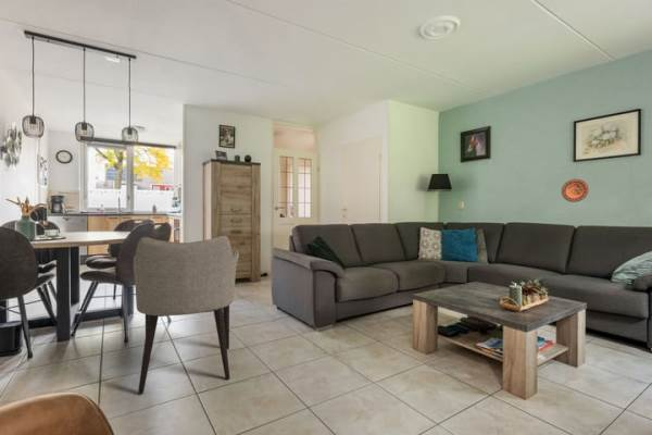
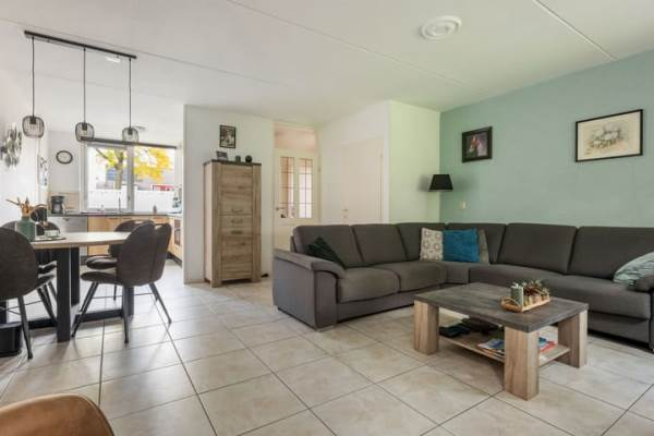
- decorative plate (574, 190)
- armchair (187, 302)
